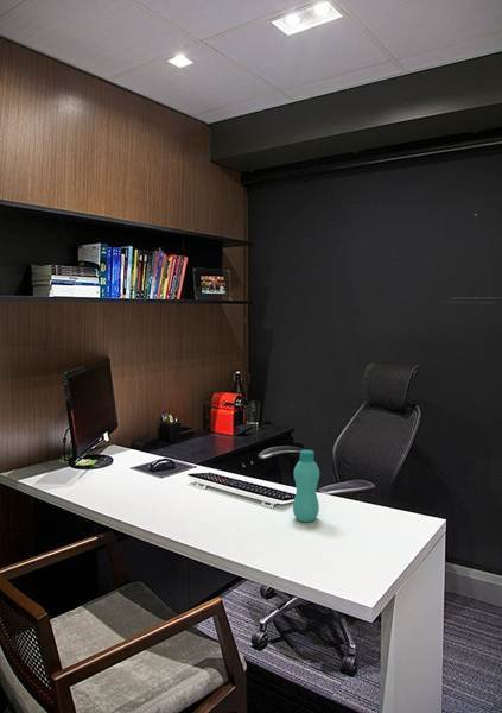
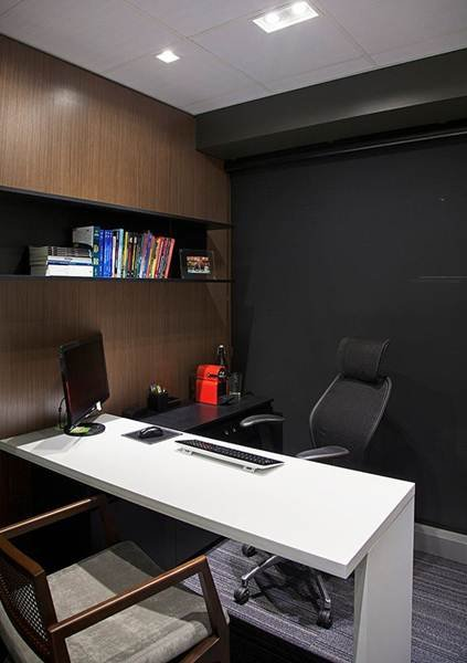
- bottle (306, 485)
